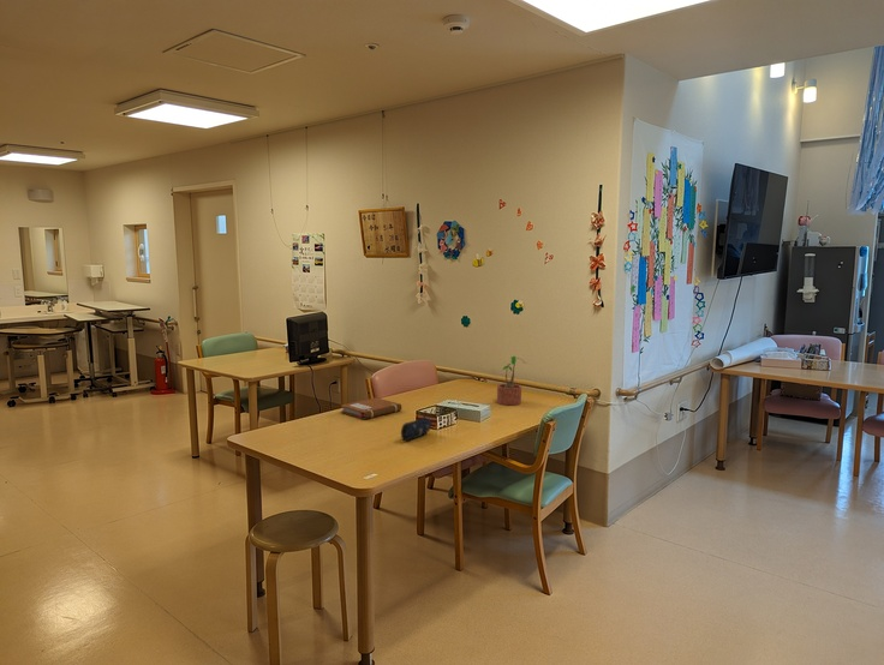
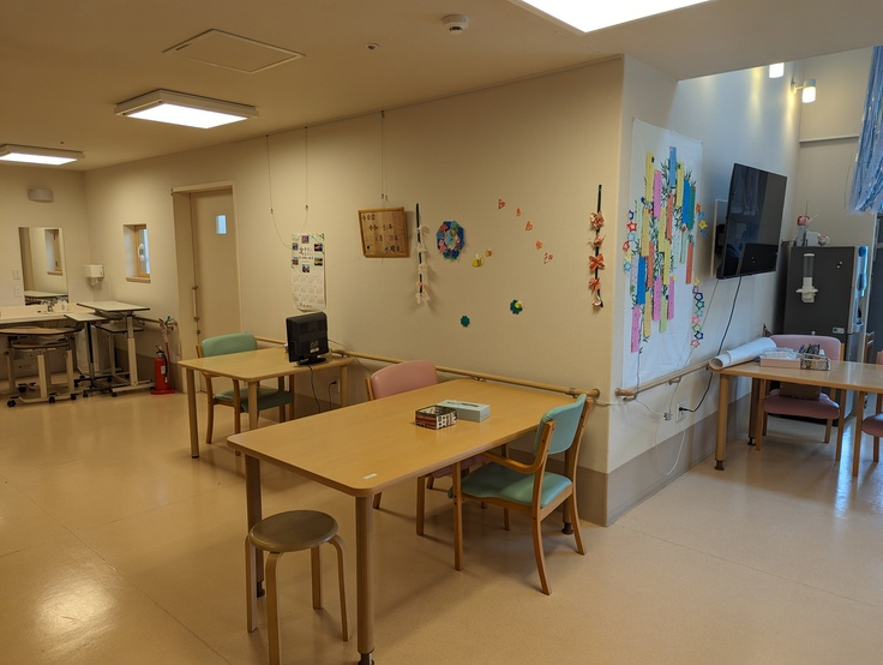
- potted plant (512, 379)
- pencil case (416, 429)
- notebook (370, 408)
